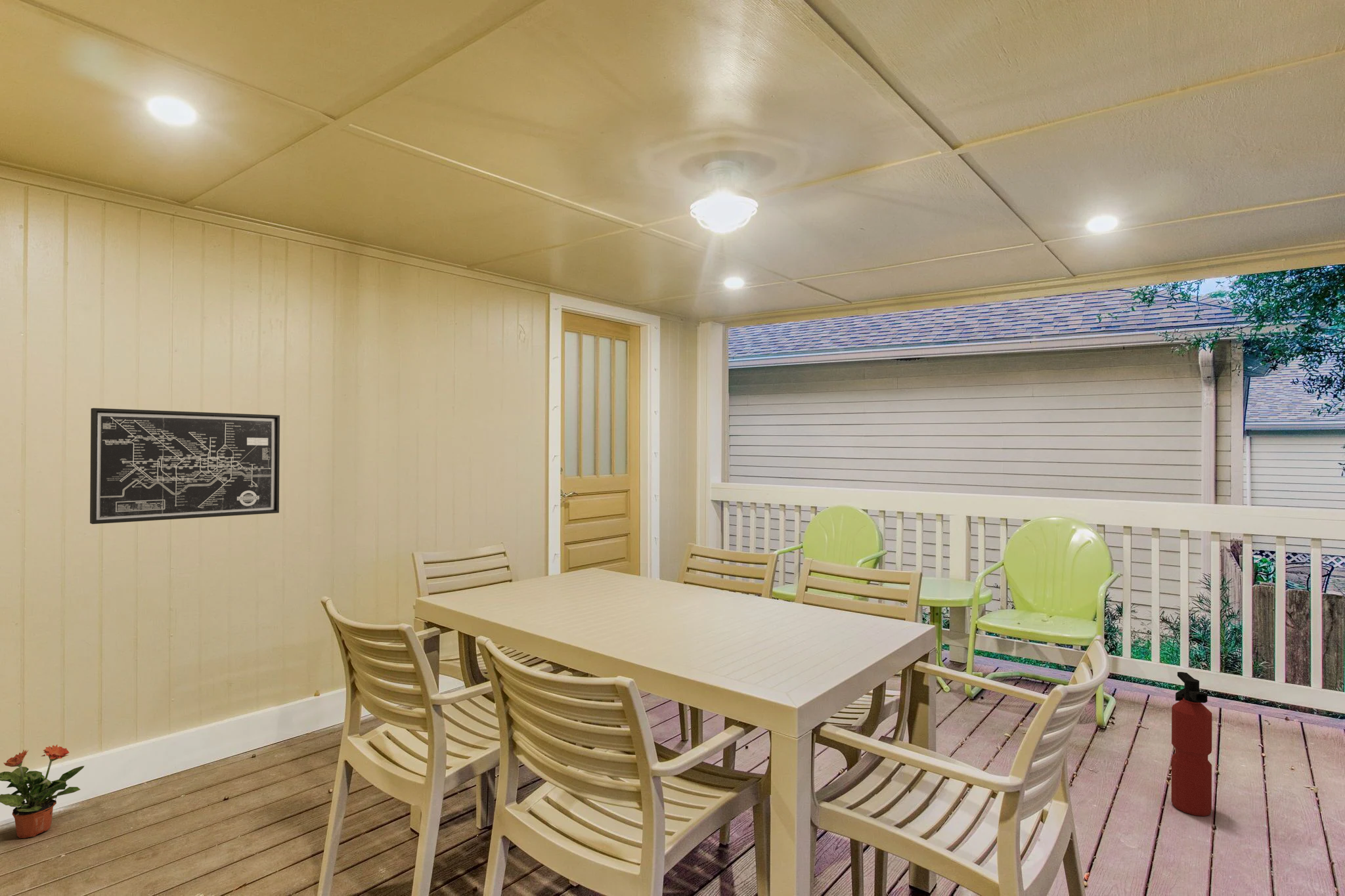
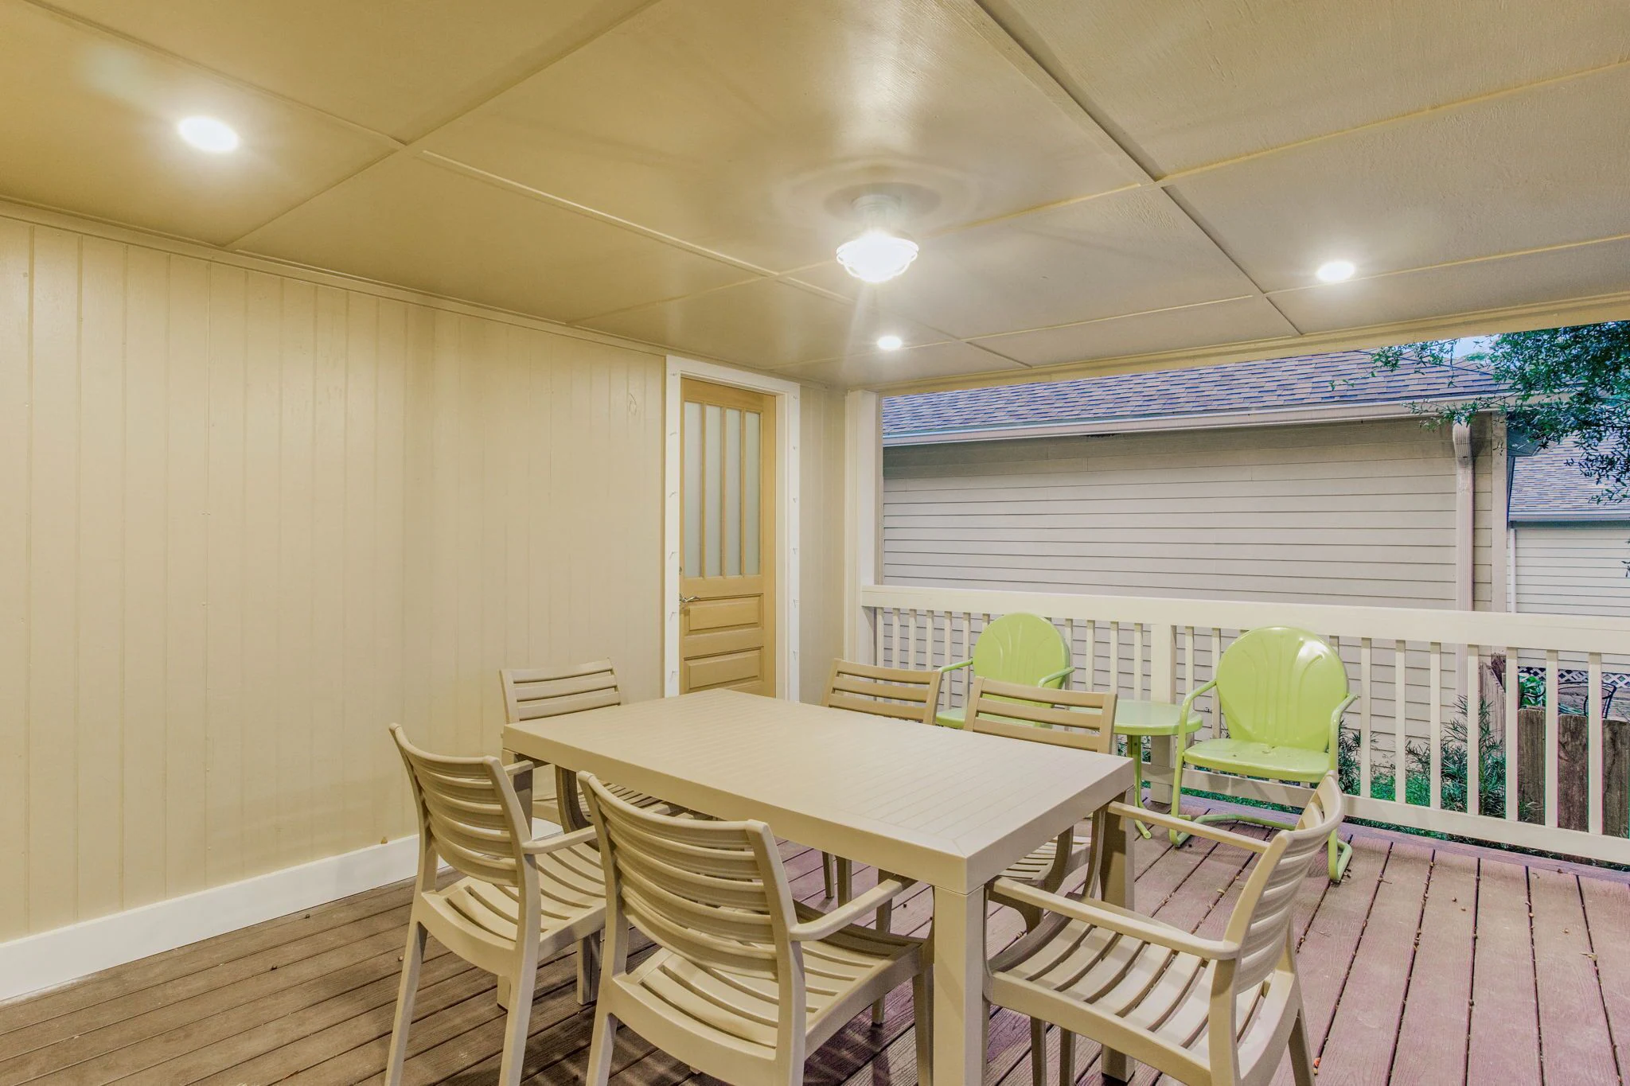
- fire extinguisher (1189, 742)
- wall art (192, 465)
- potted plant (35, 789)
